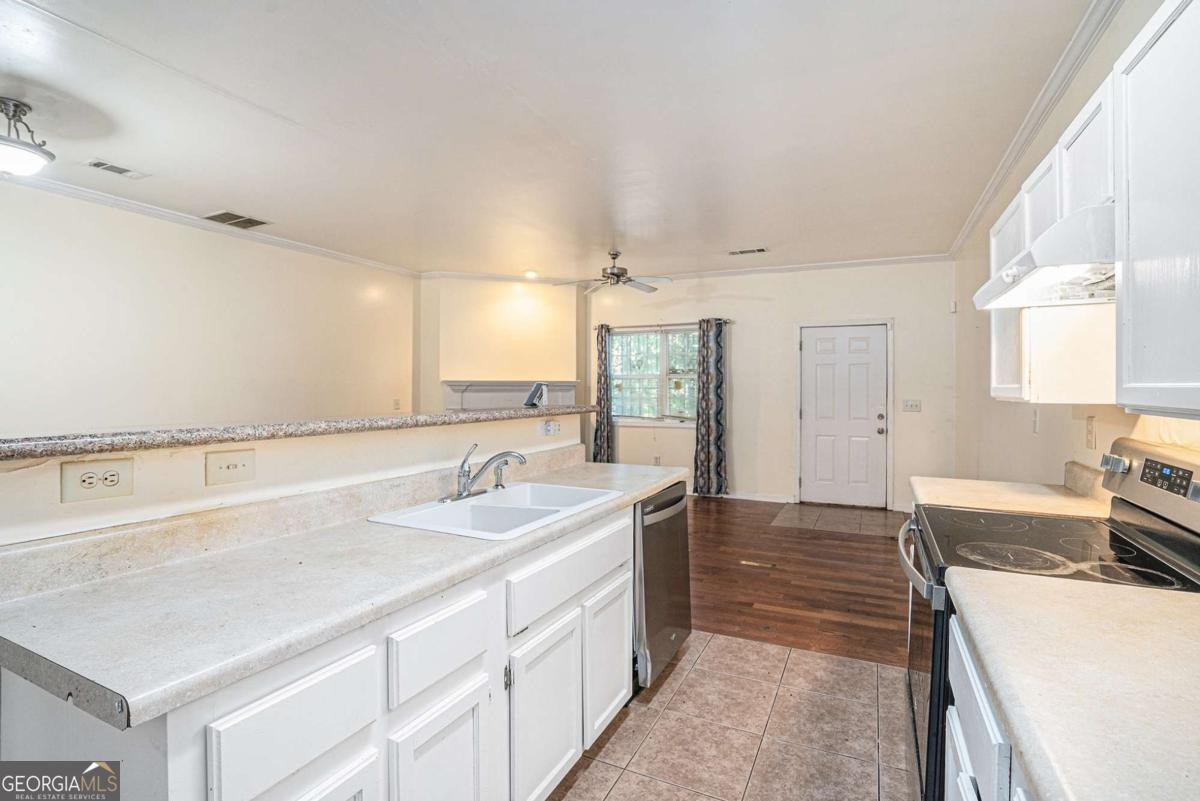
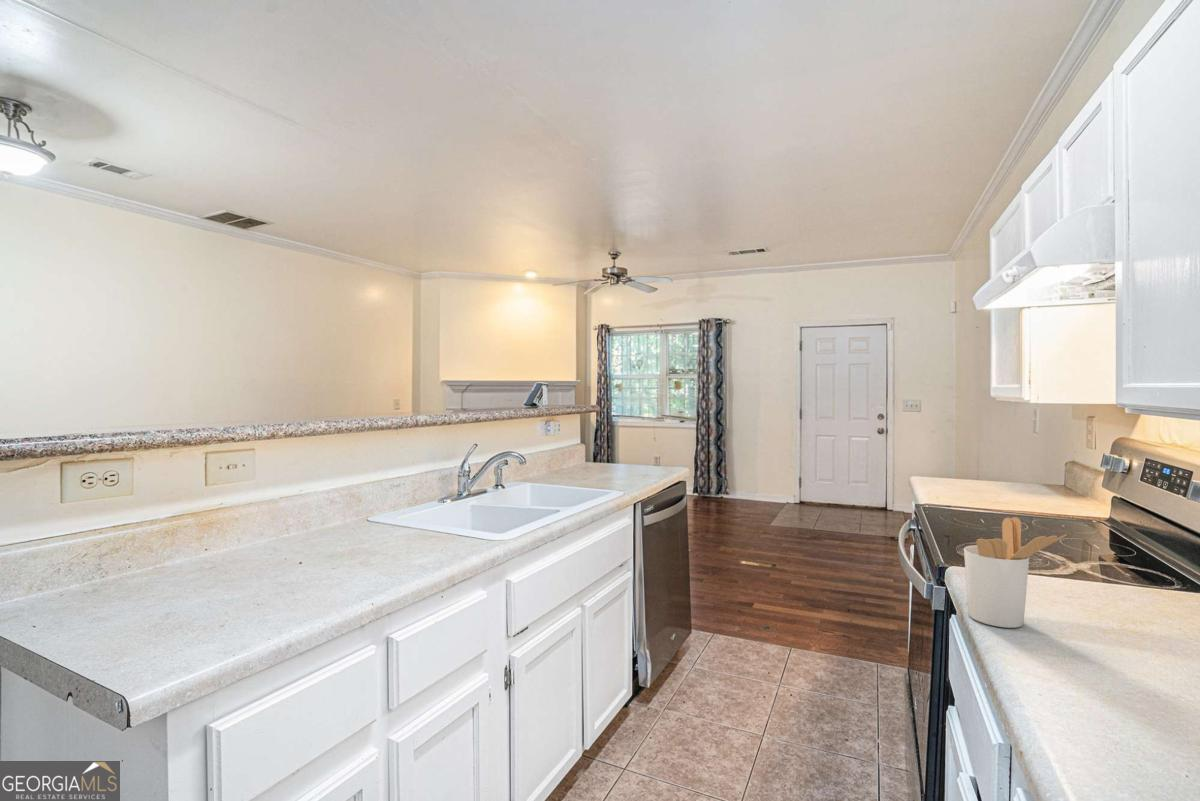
+ utensil holder (1011, 573)
